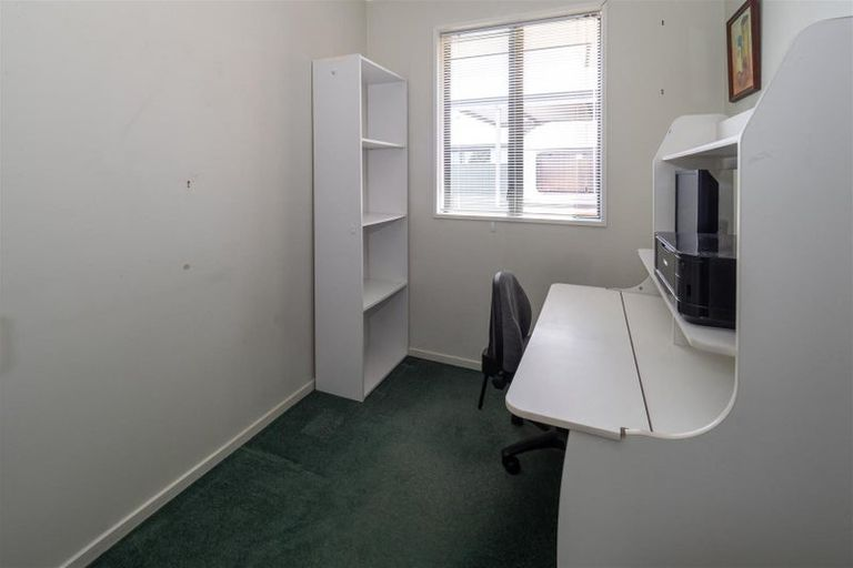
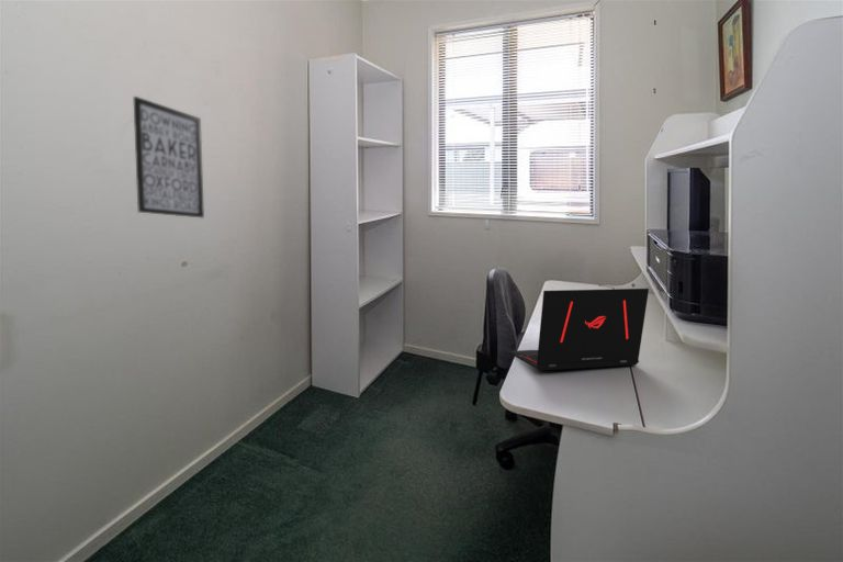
+ wall art (171, 161)
+ laptop (574, 323)
